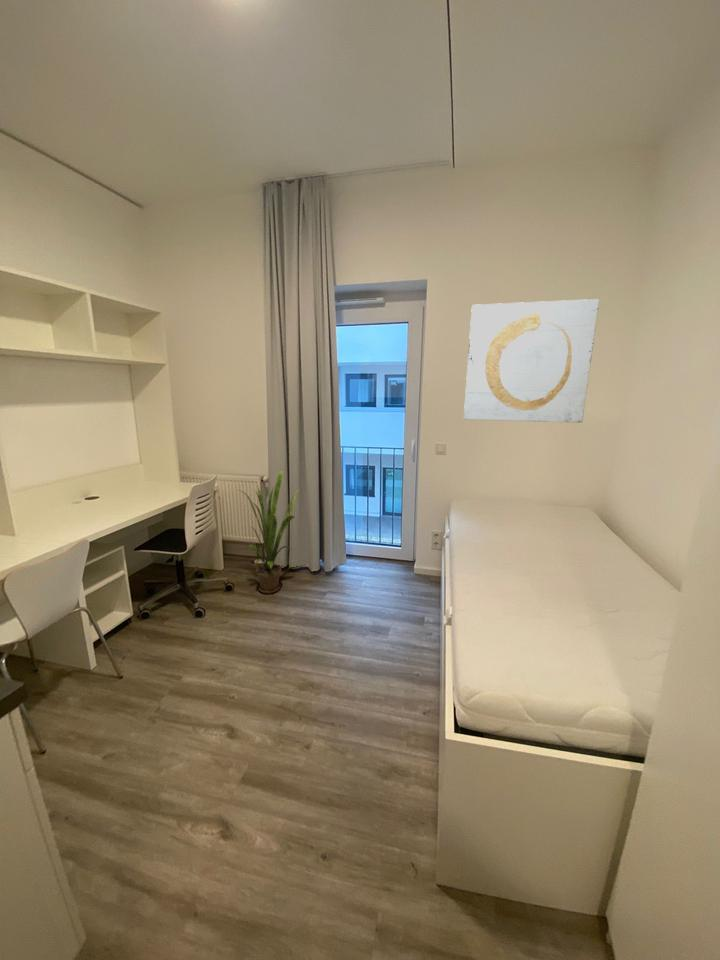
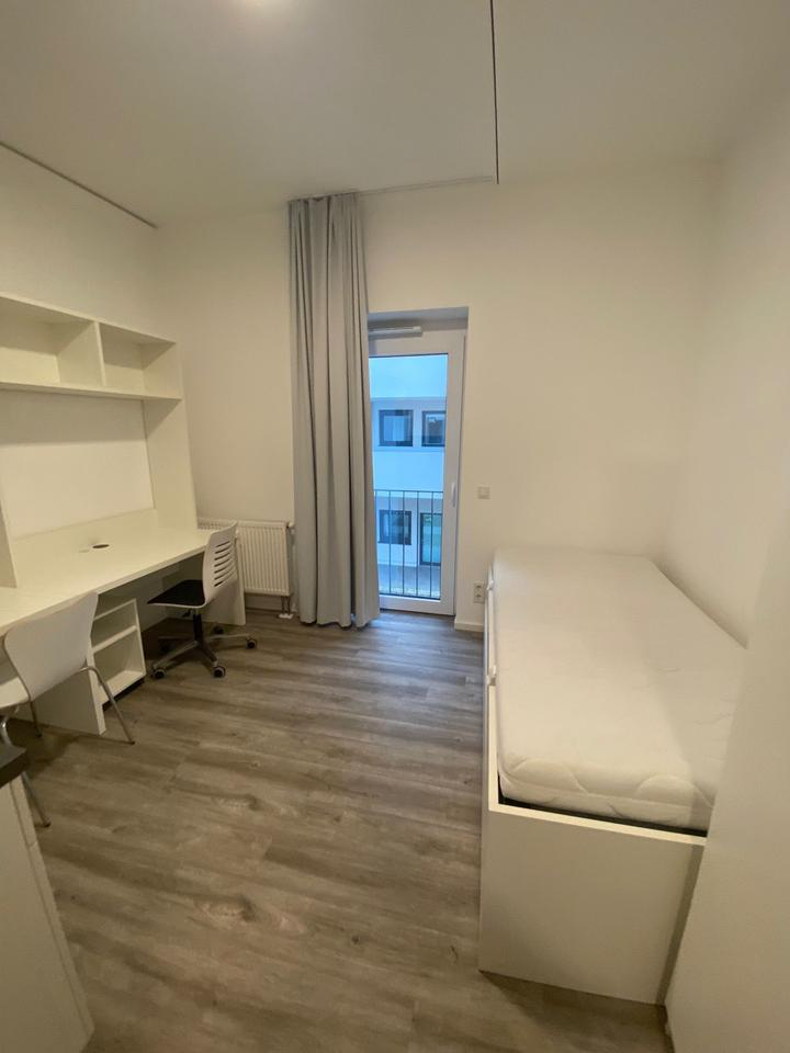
- house plant (267, 532)
- wall art (526, 363)
